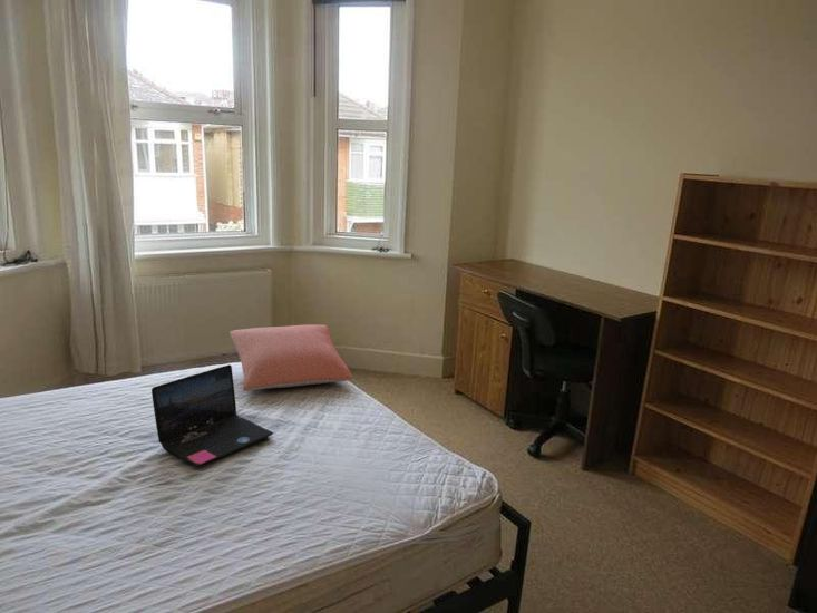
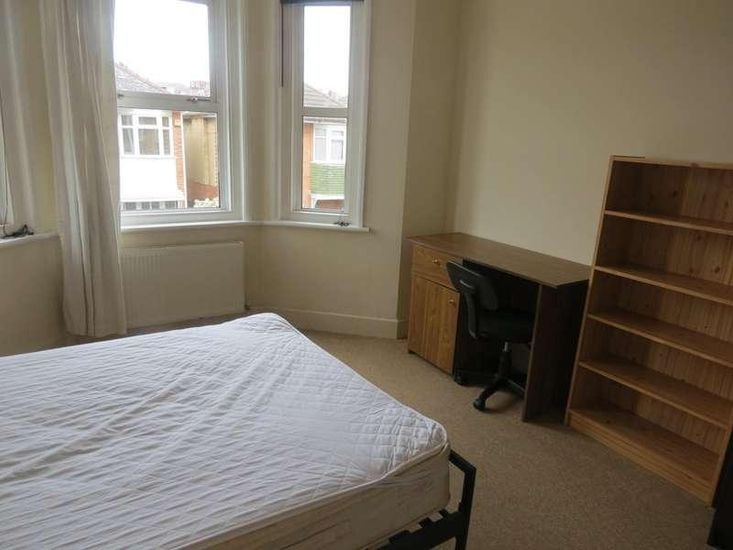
- laptop (214, 412)
- pillow (289, 354)
